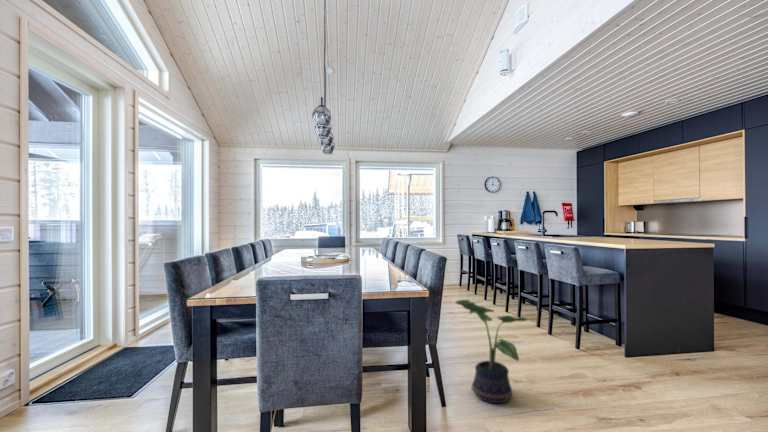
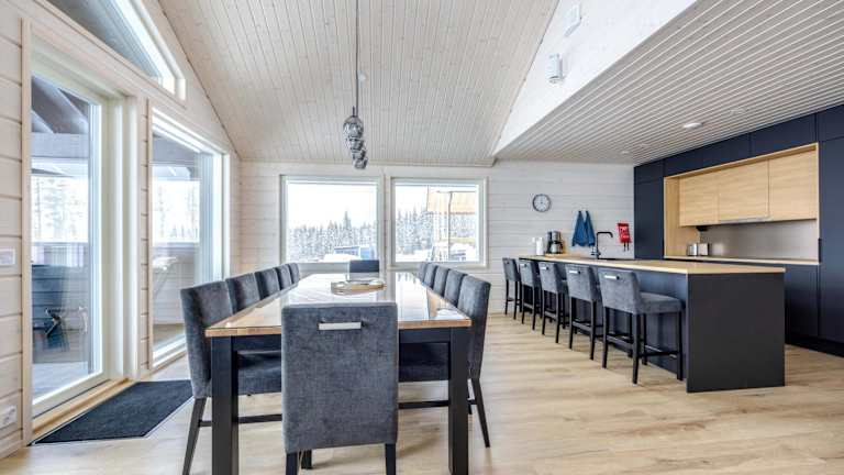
- potted plant (489, 343)
